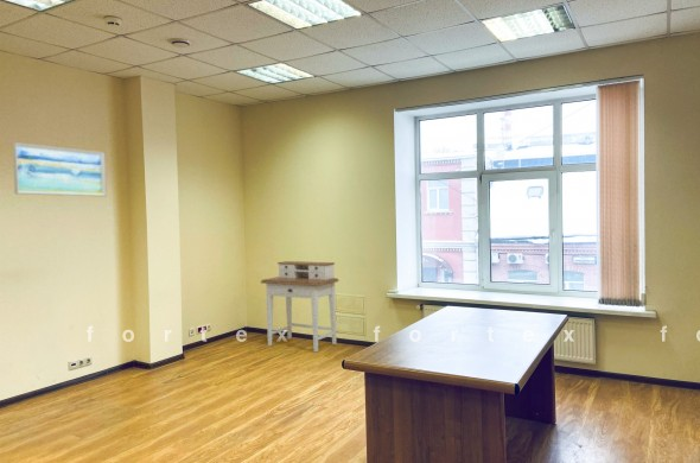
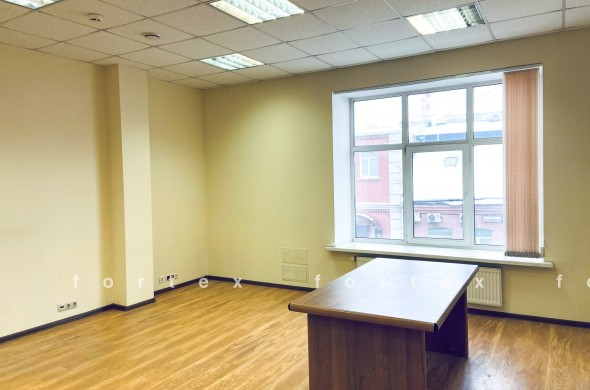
- wall art (63, 171)
- desk (300, 297)
